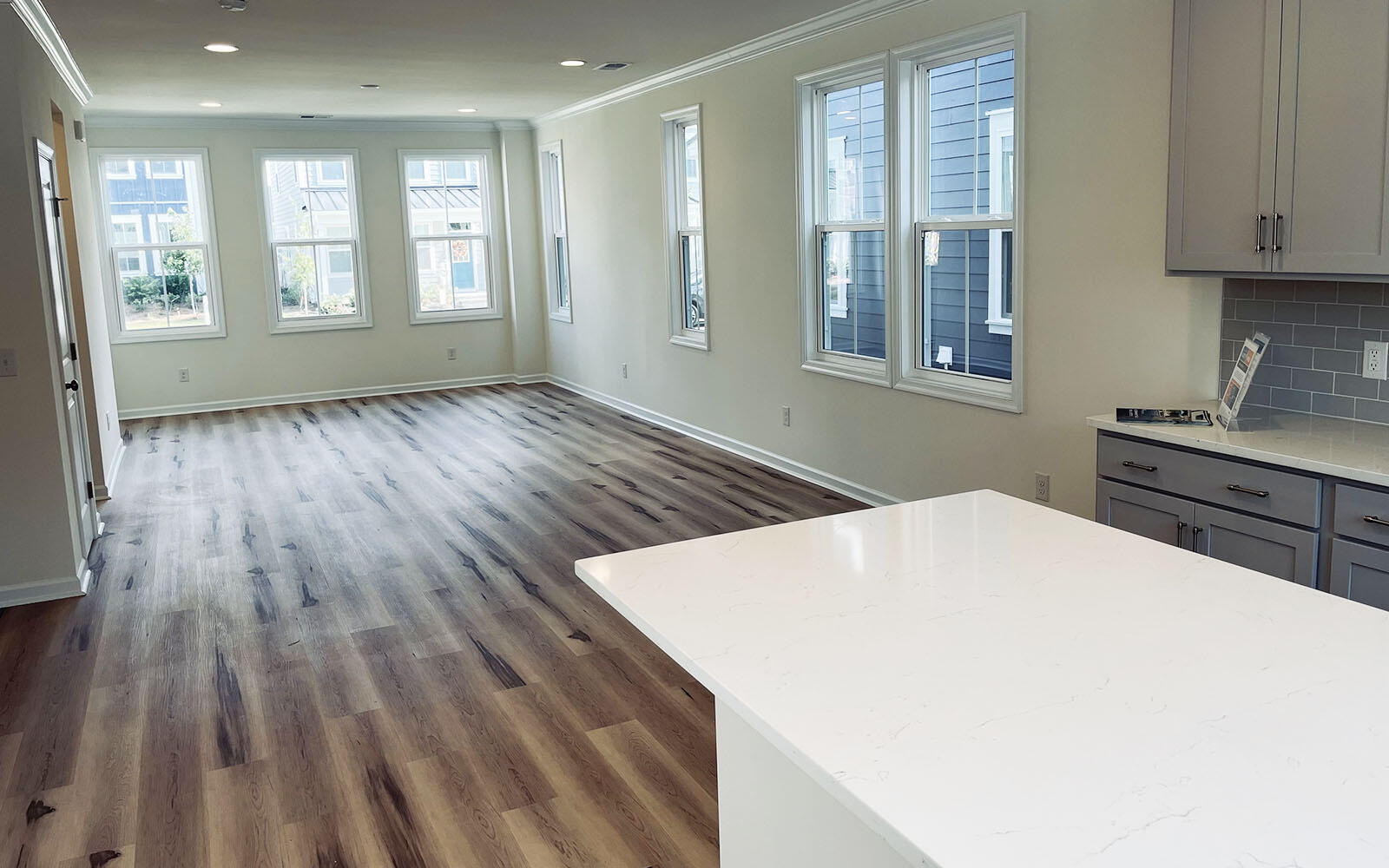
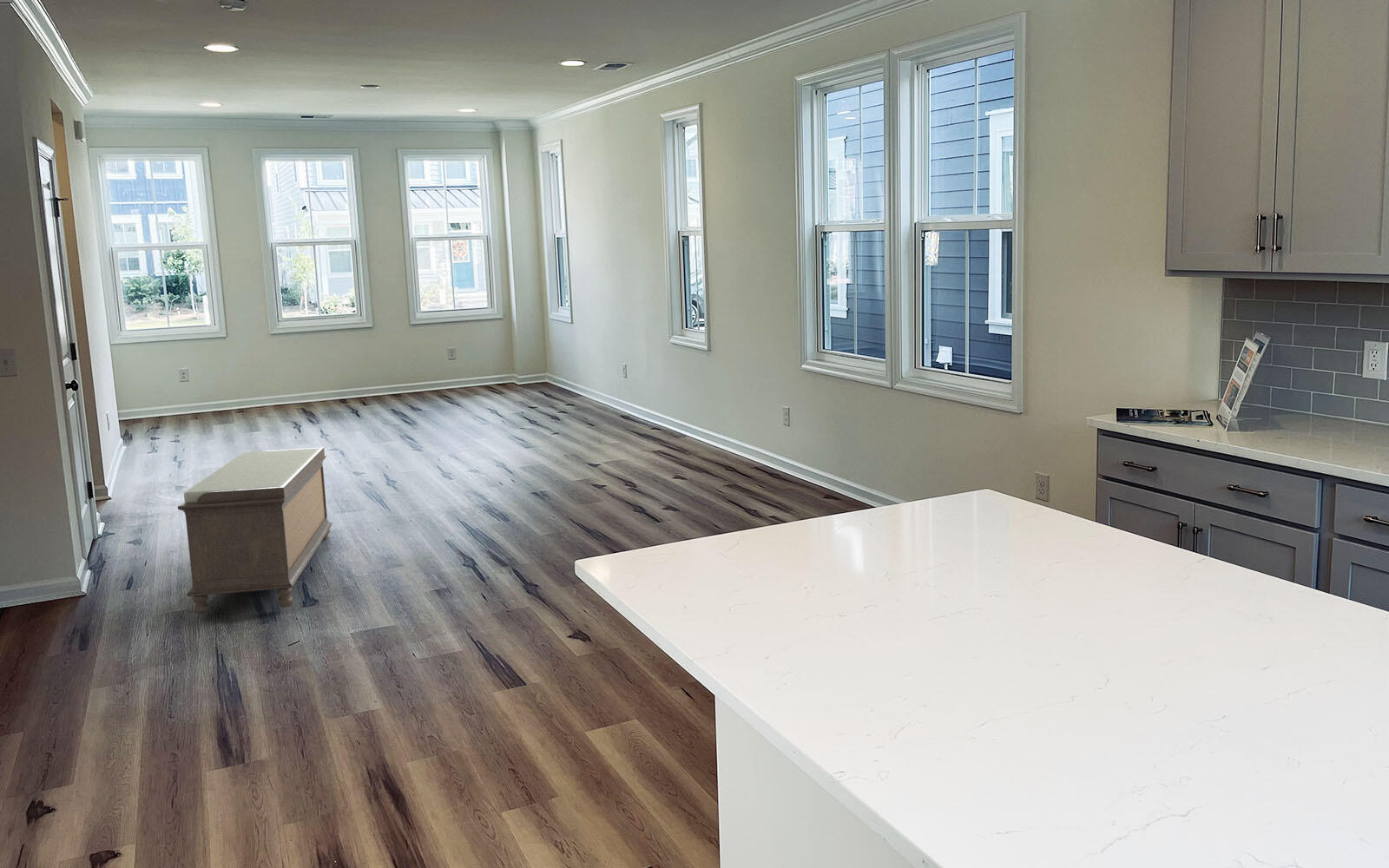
+ bench (265, 521)
